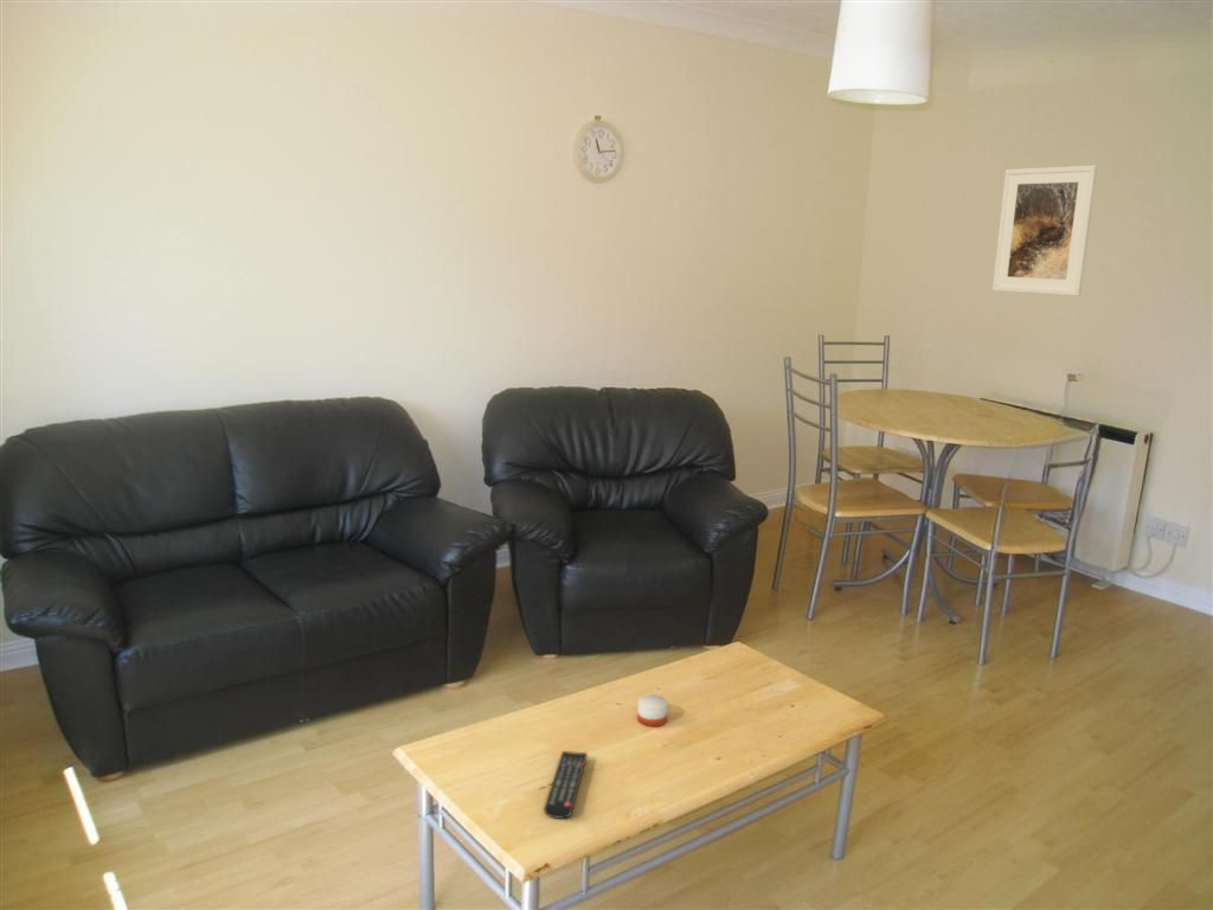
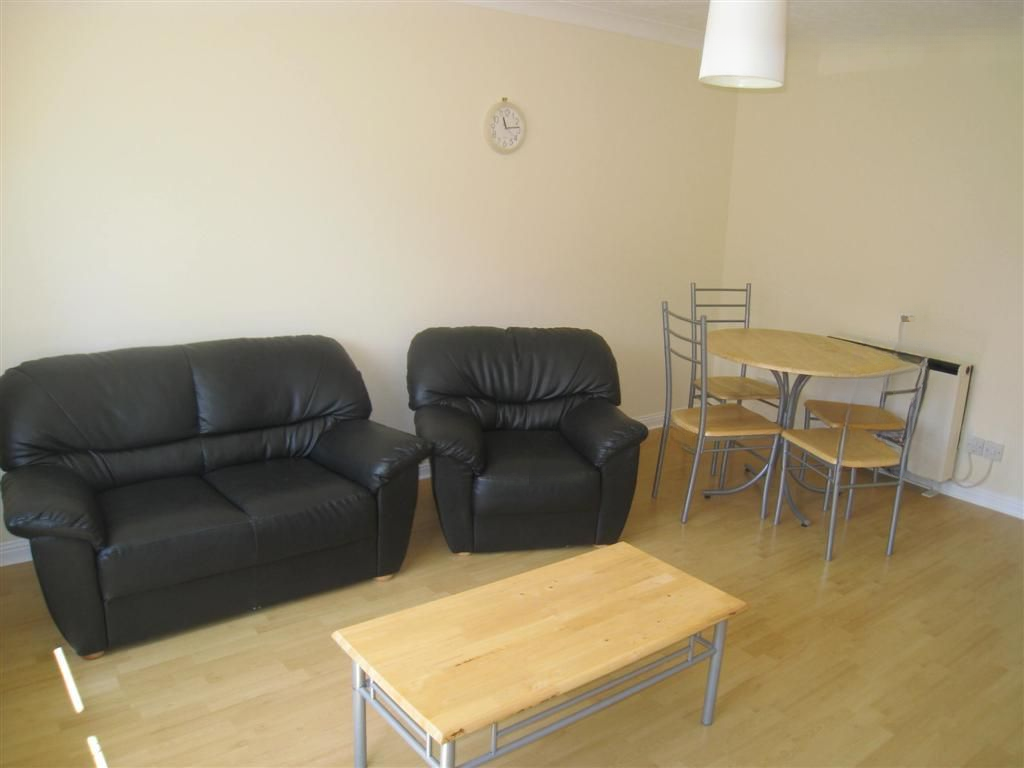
- remote control (566, 782)
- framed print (1041, 231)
- candle (653, 700)
